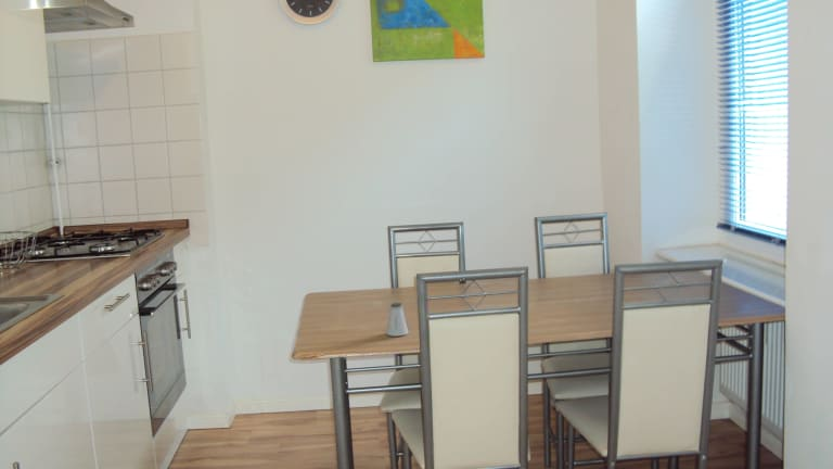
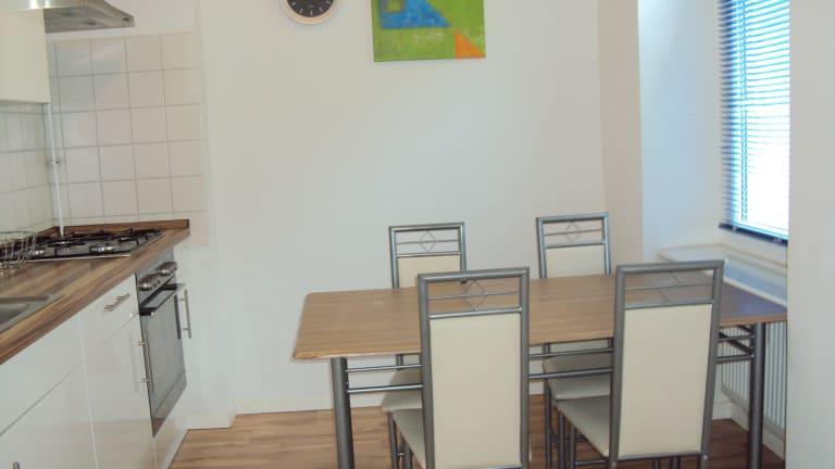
- saltshaker (396, 318)
